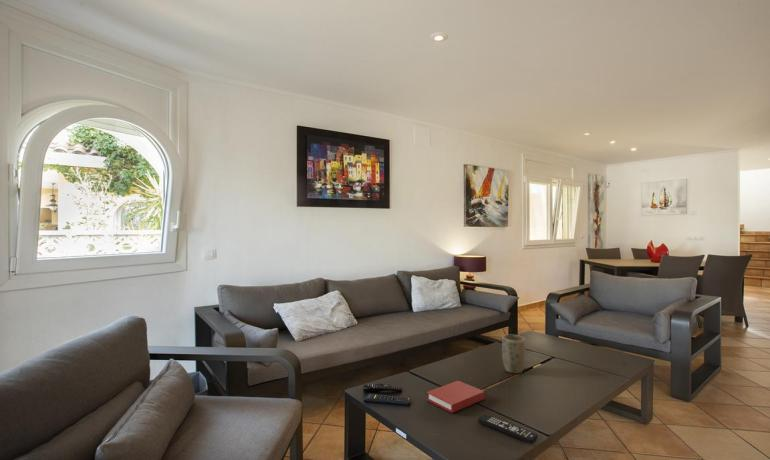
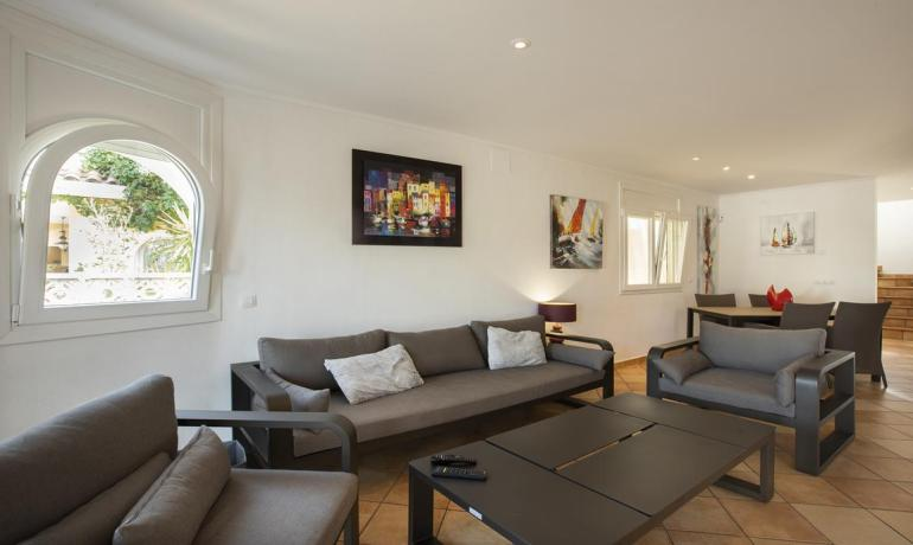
- book (455, 395)
- remote control (506, 428)
- plant pot (513, 354)
